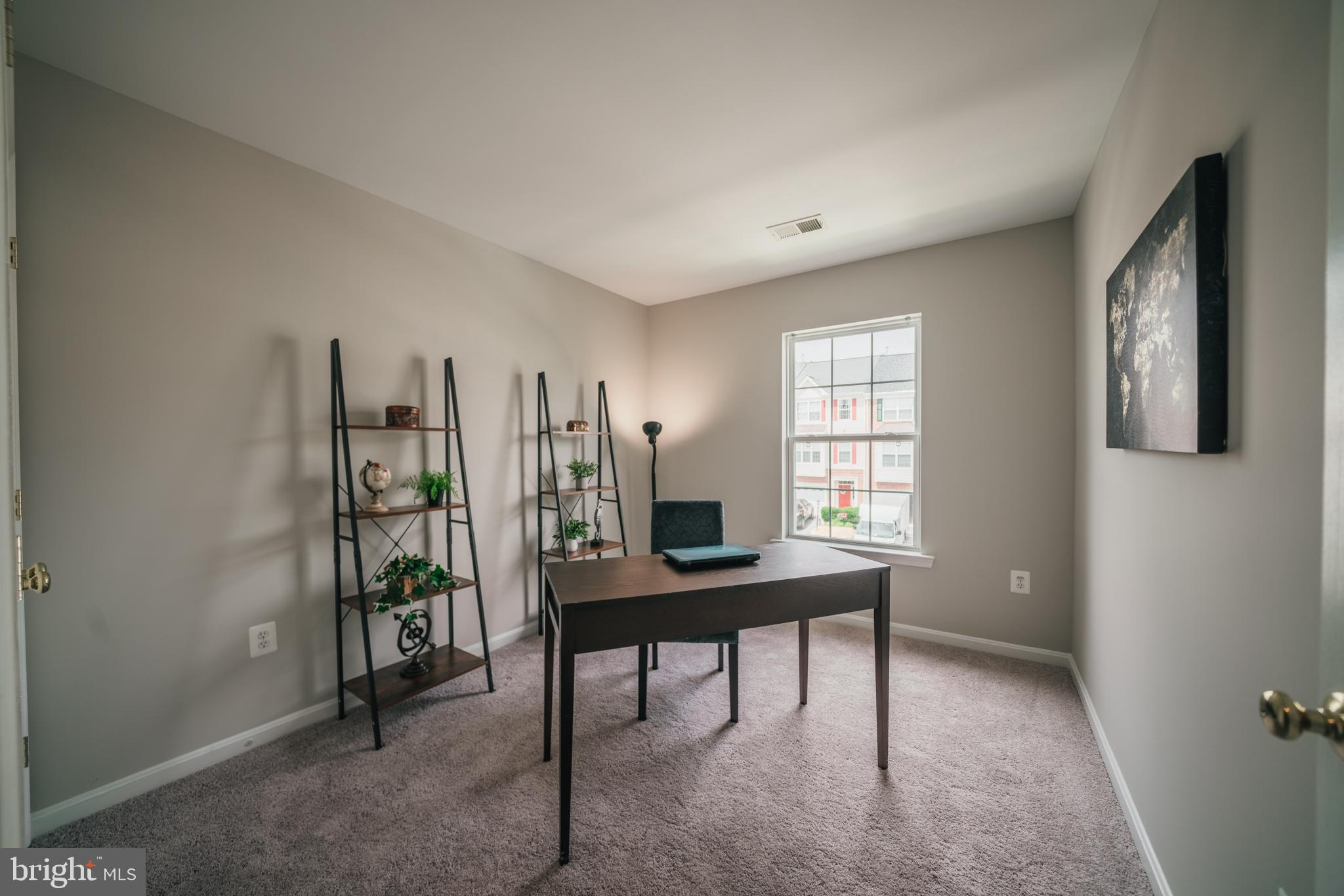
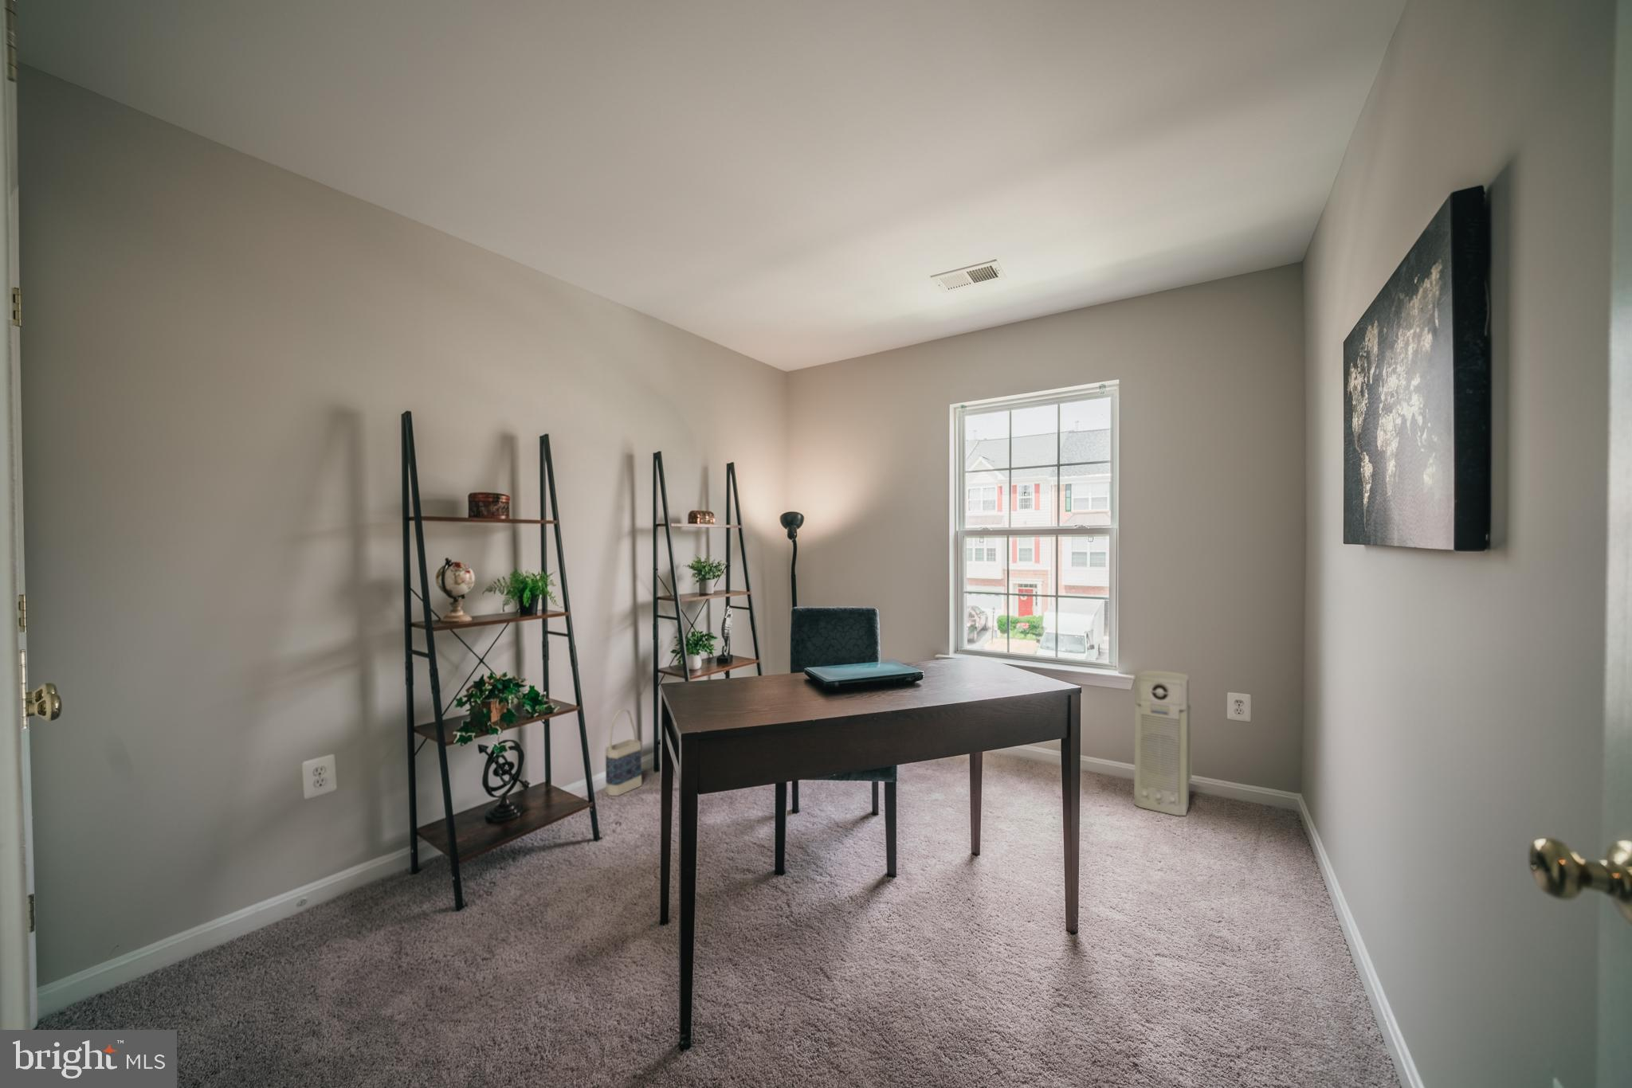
+ air purifier (1163, 737)
+ bag (623, 749)
